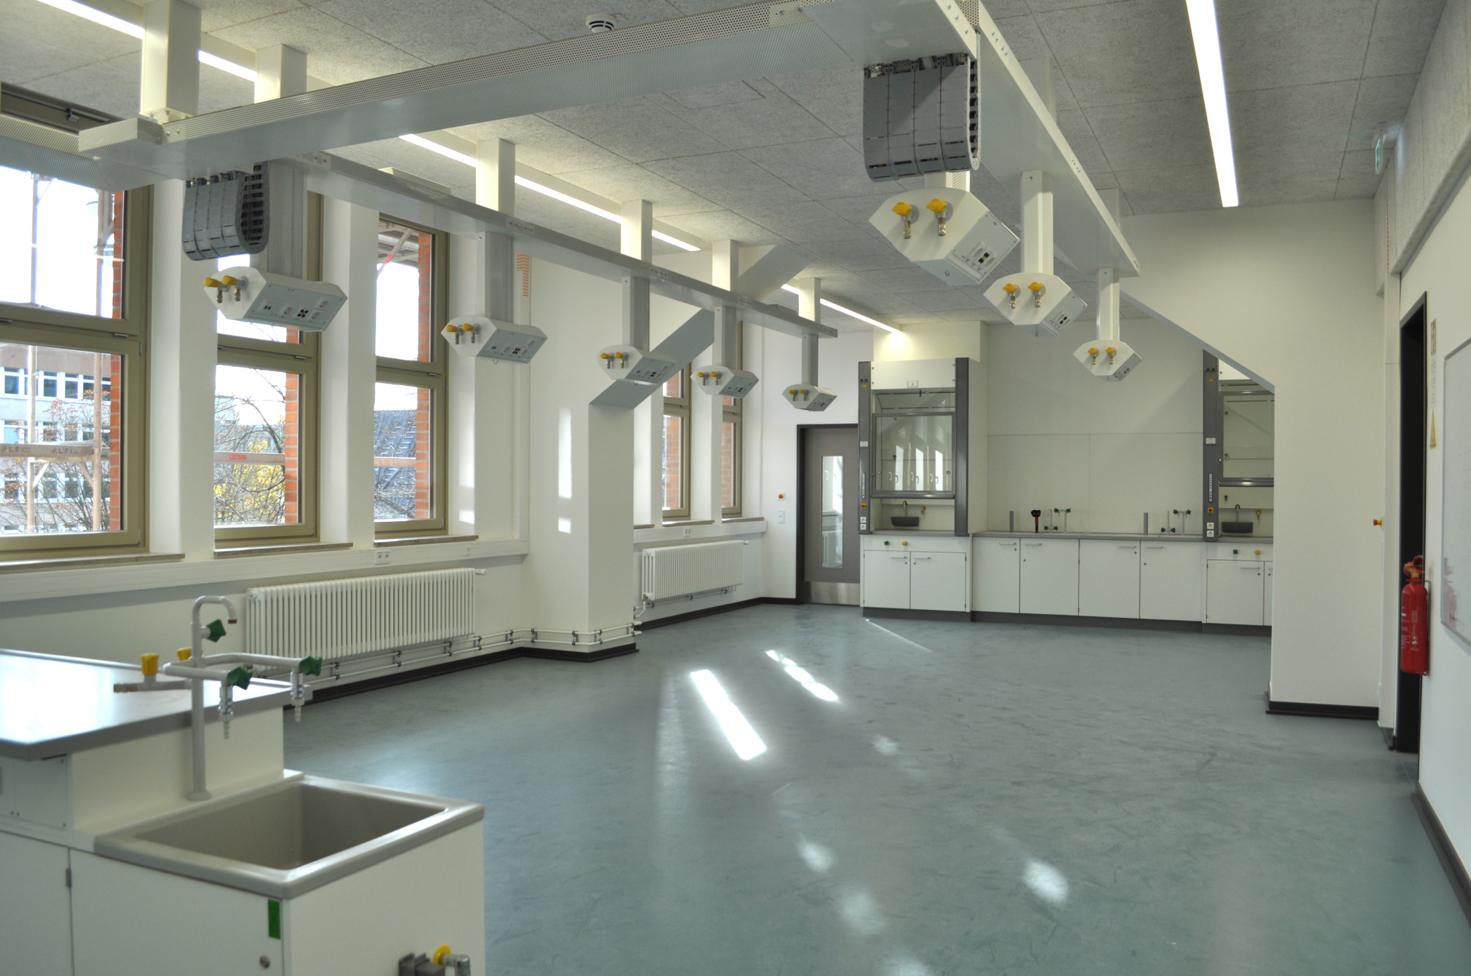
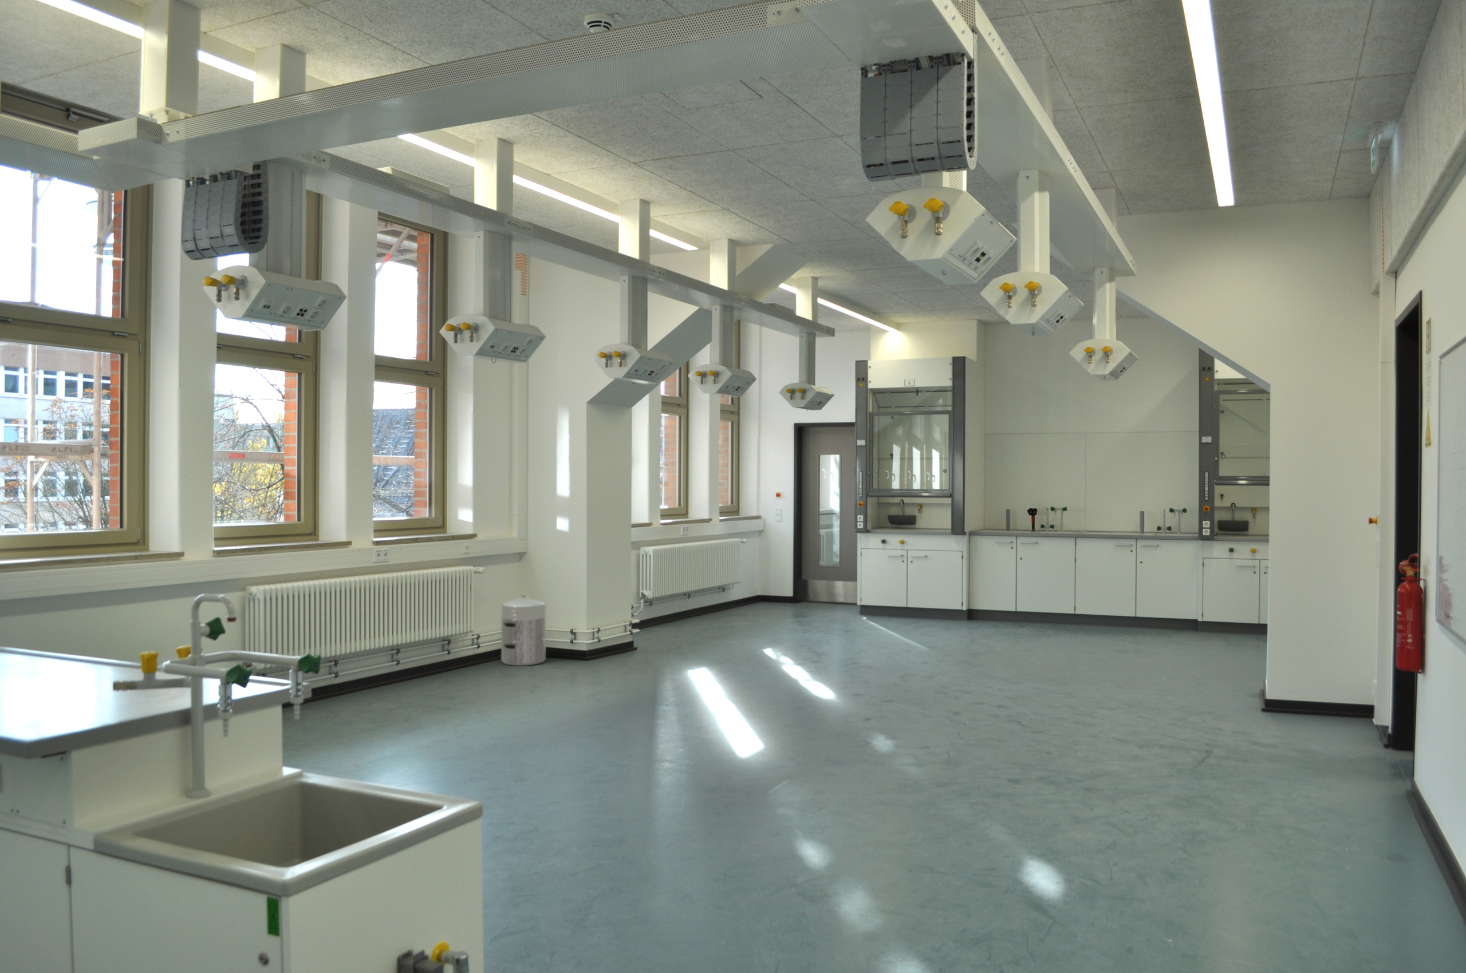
+ waste bin (523, 629)
